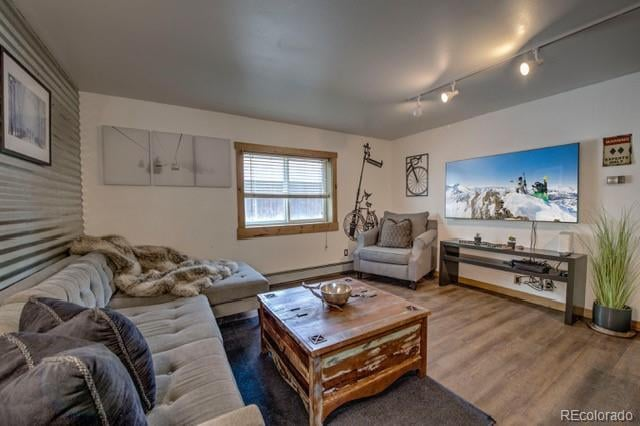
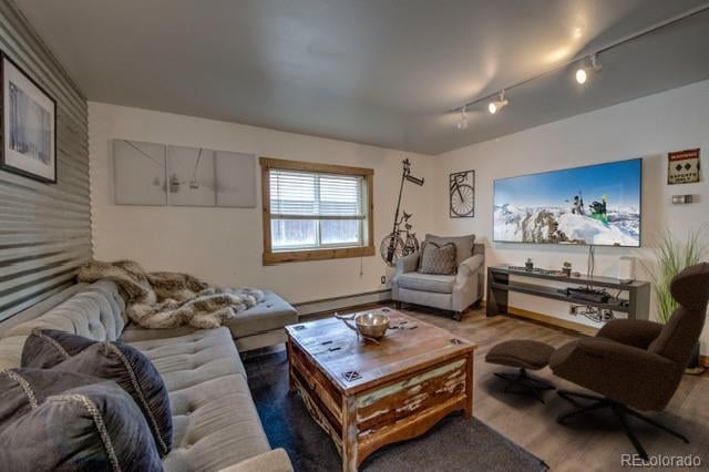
+ lounge chair (584, 338)
